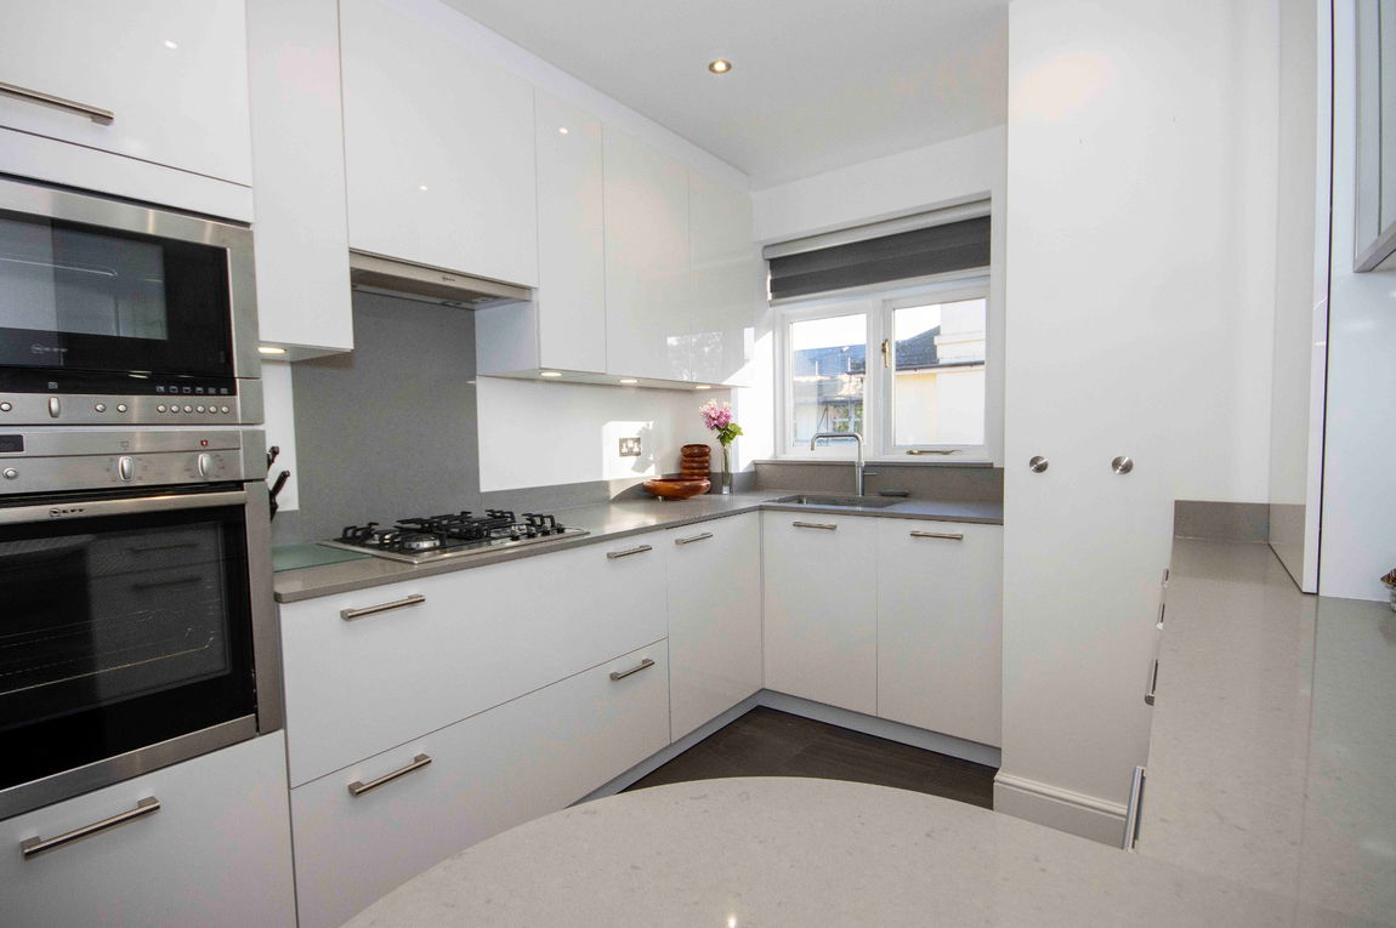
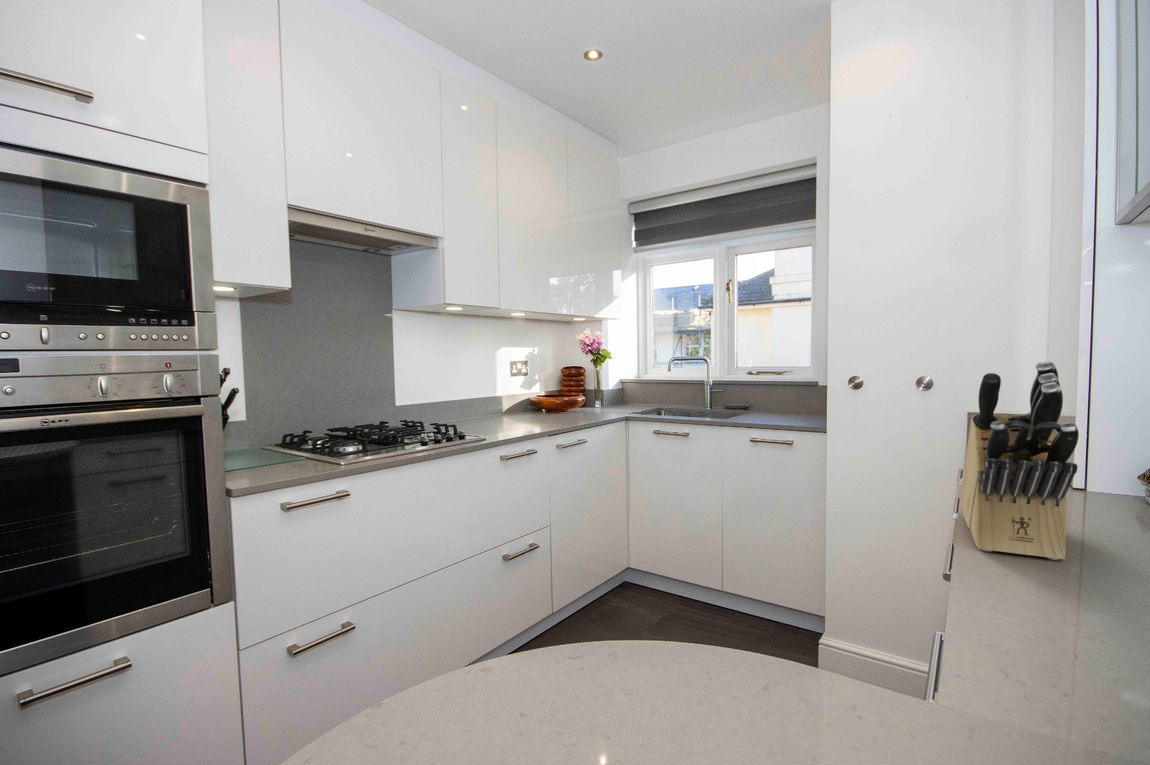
+ knife block (1011, 451)
